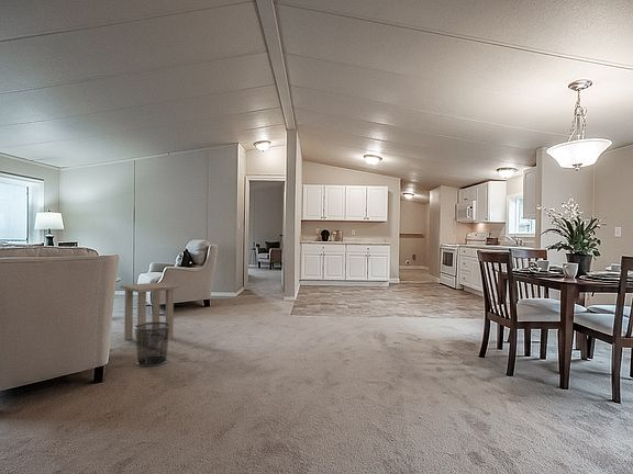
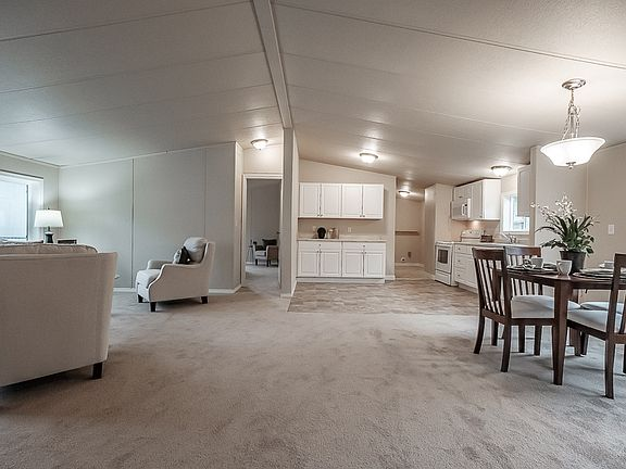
- waste bin (152, 343)
- side table (152, 312)
